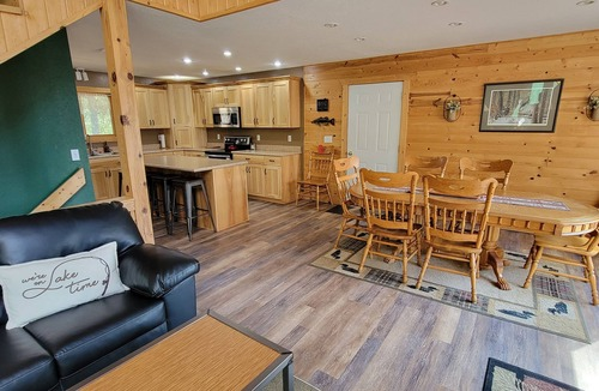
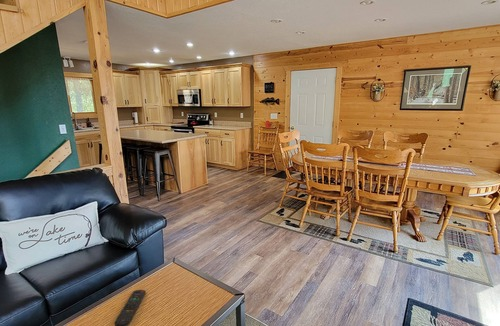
+ remote control (131, 306)
